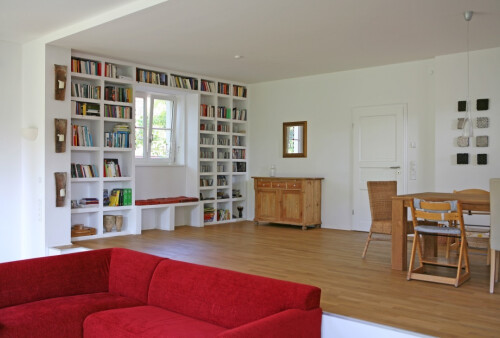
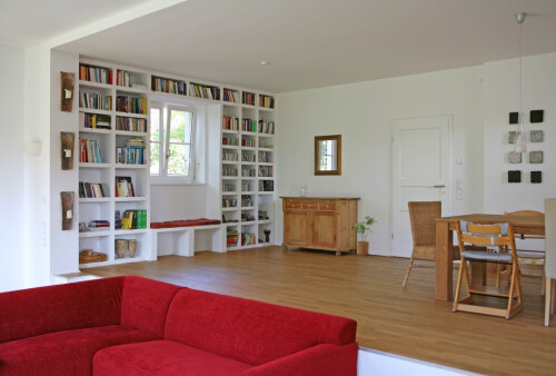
+ house plant (363, 236)
